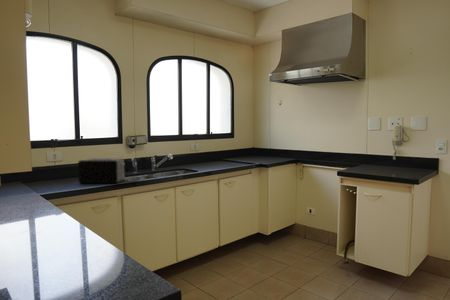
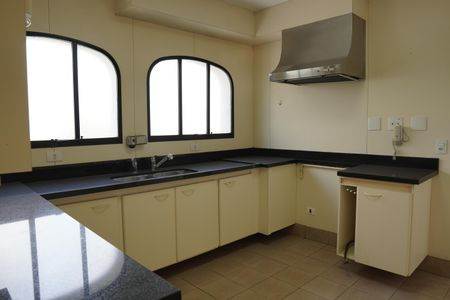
- toaster (102, 170)
